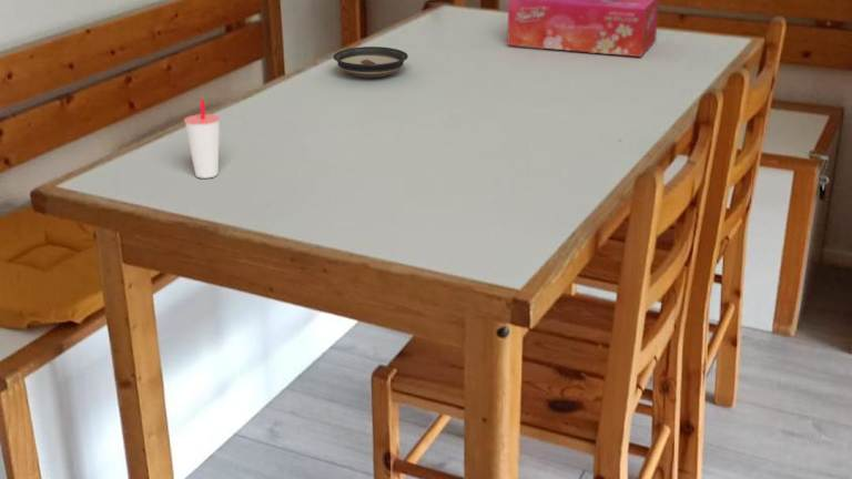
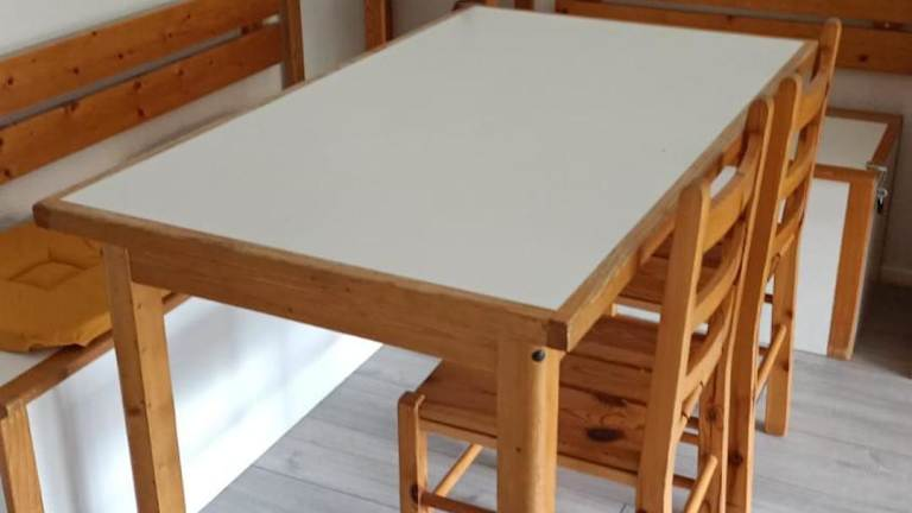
- tissue box (582, 20)
- cup (203, 136)
- saucer (371, 64)
